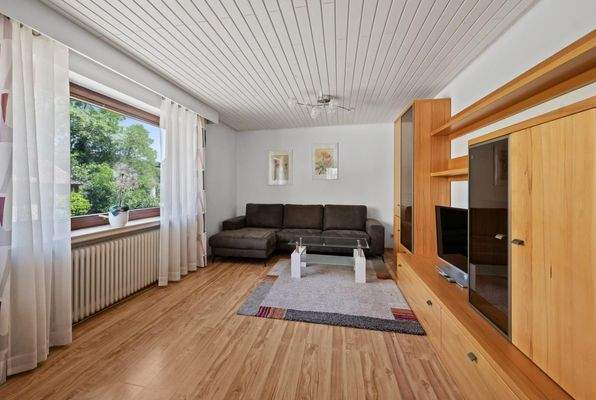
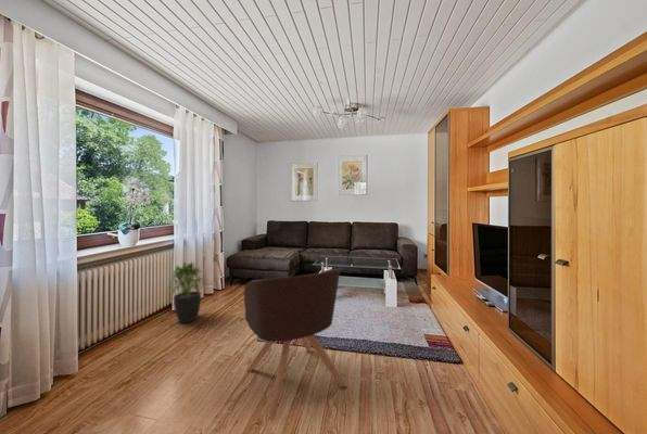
+ armchair (292, 321)
+ potted plant (185, 290)
